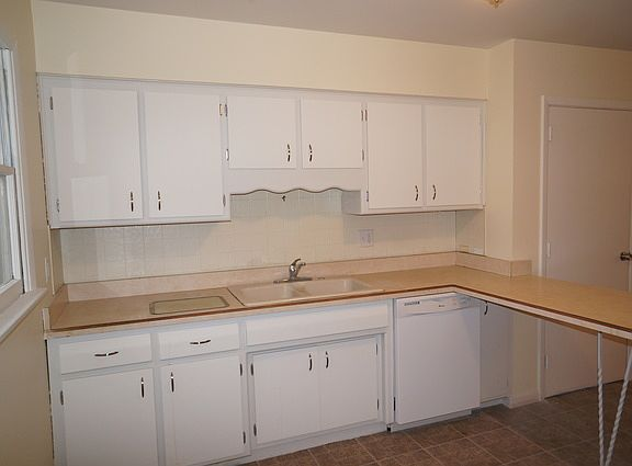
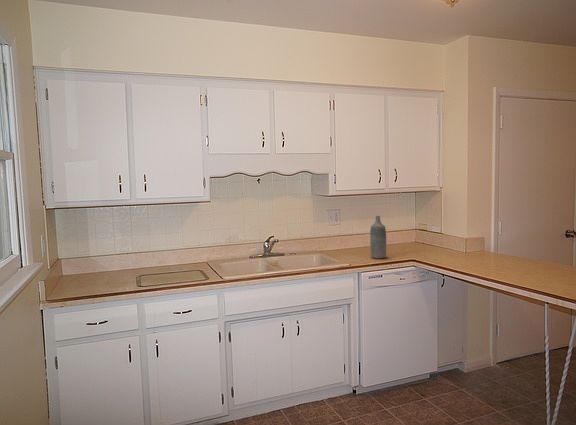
+ bottle (378, 236)
